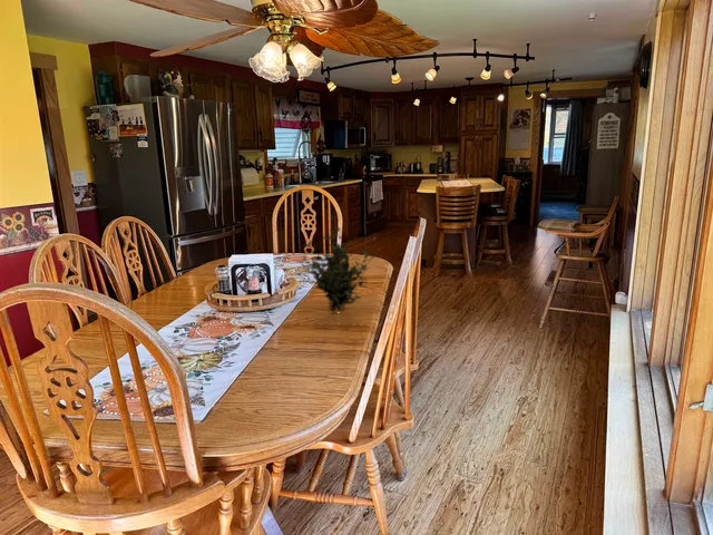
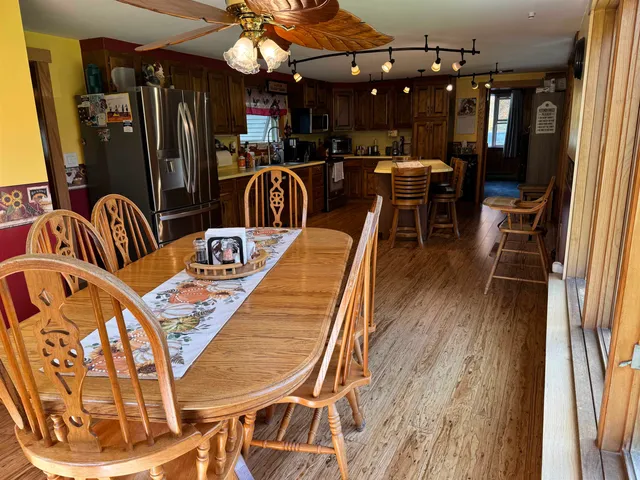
- plant (336, 271)
